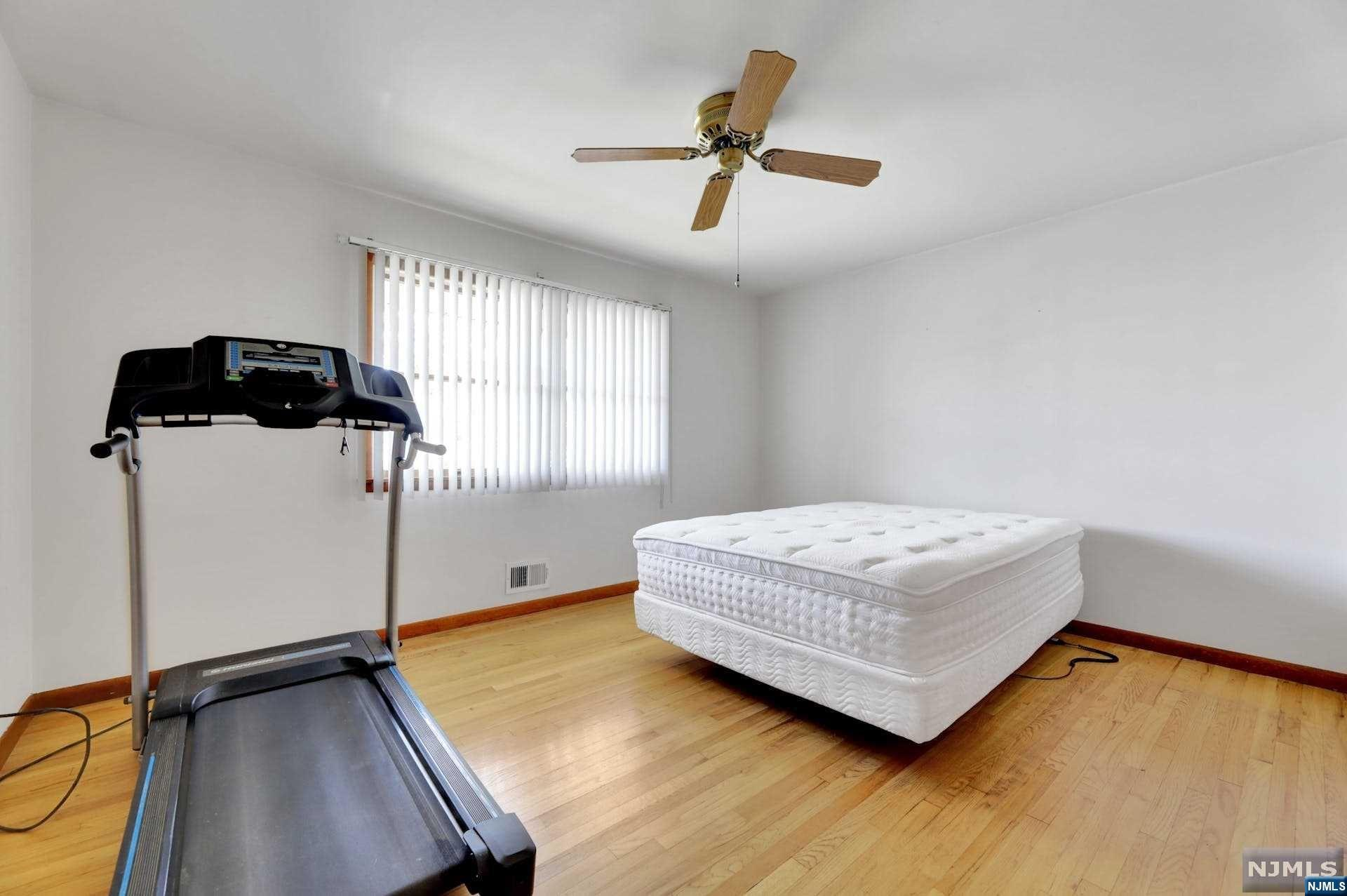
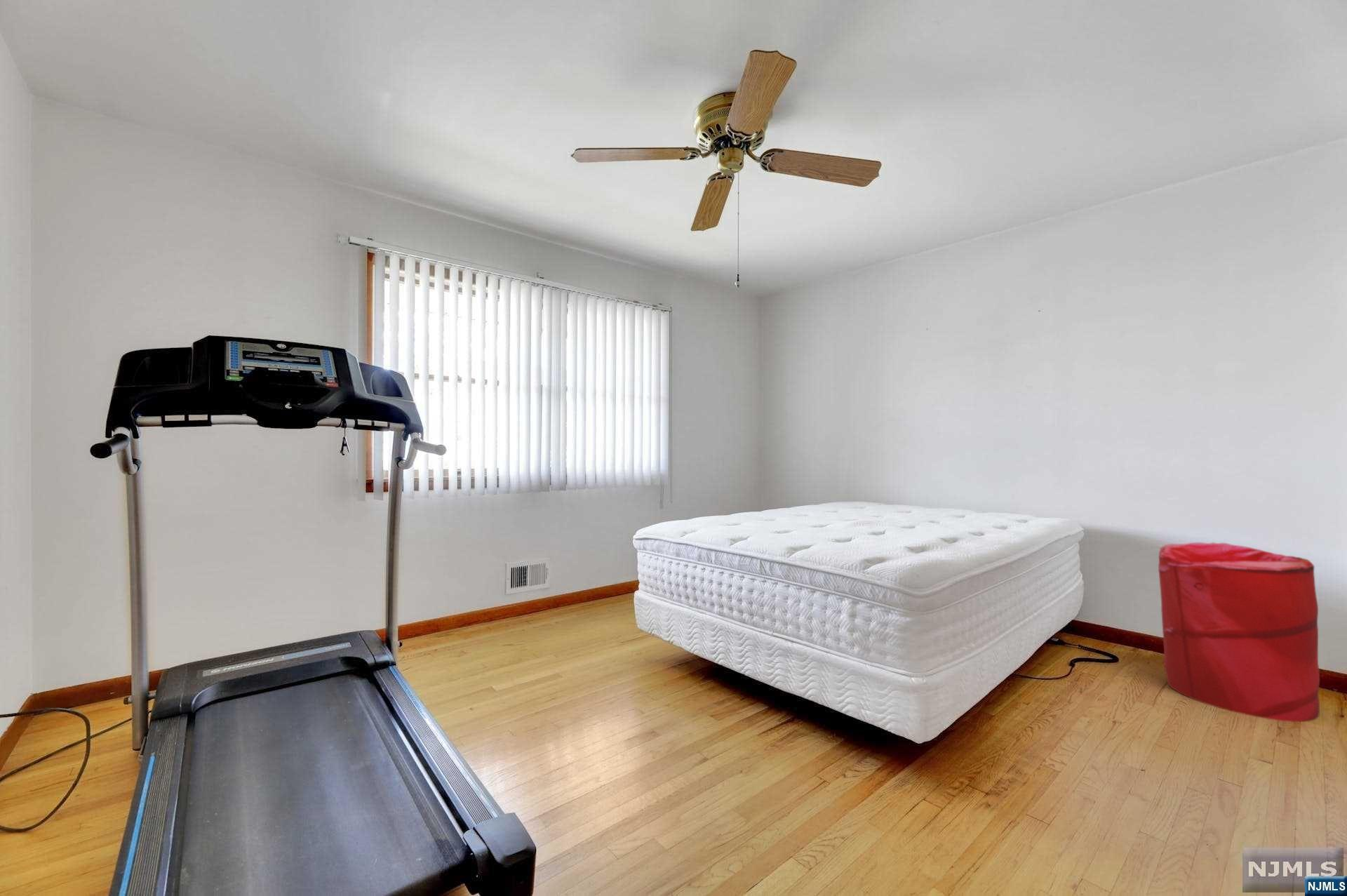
+ laundry hamper (1233, 622)
